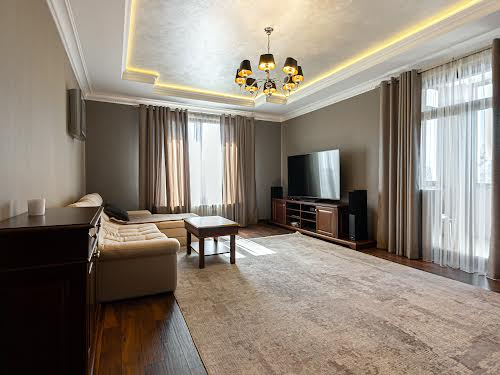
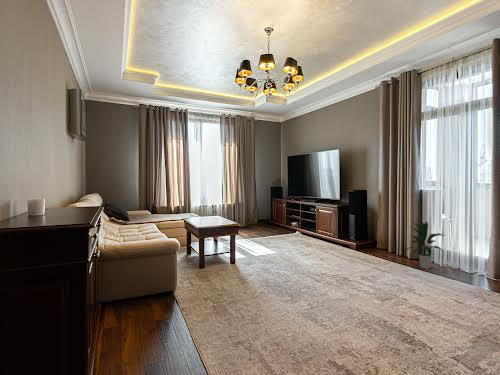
+ indoor plant (423, 243)
